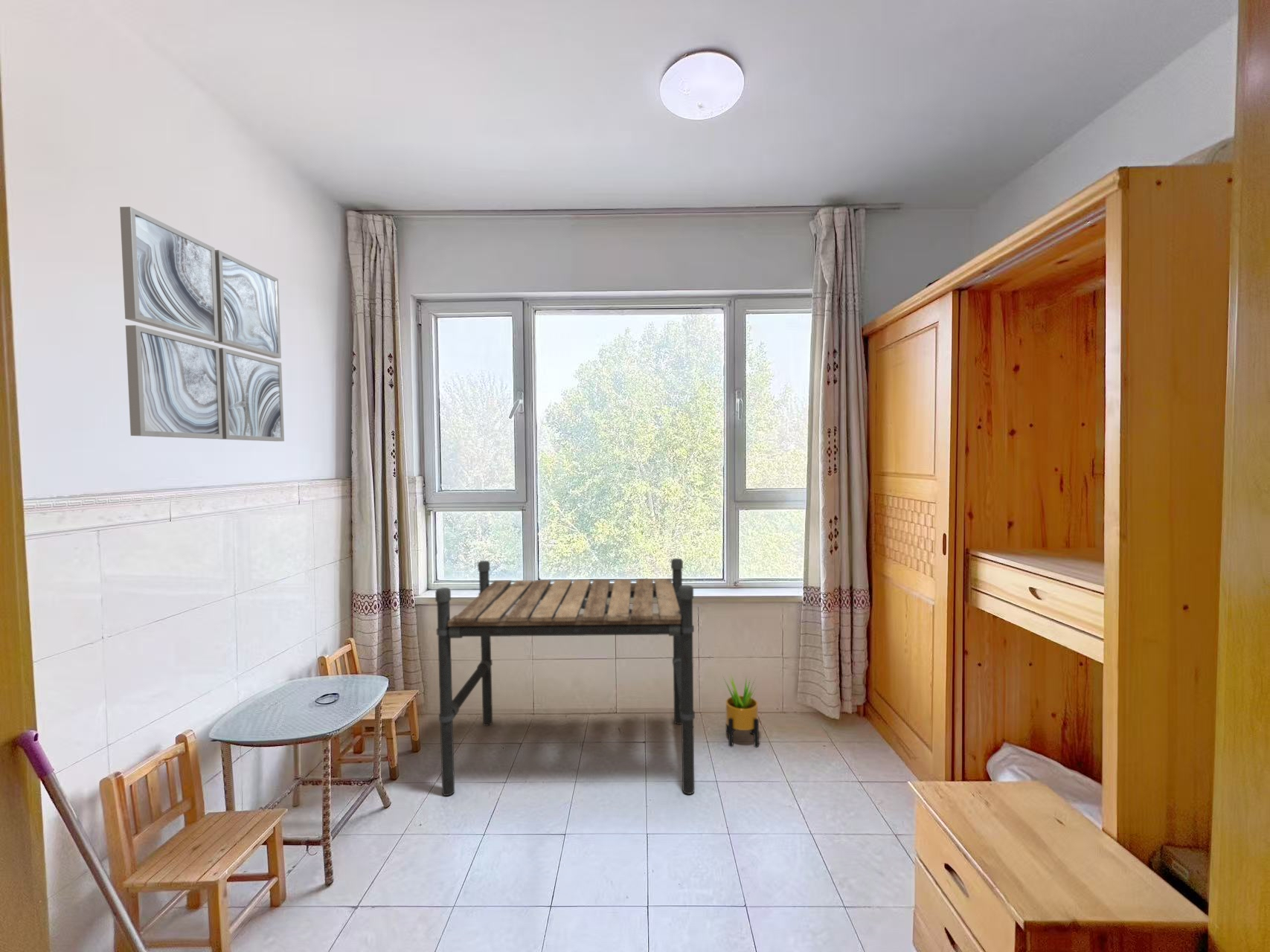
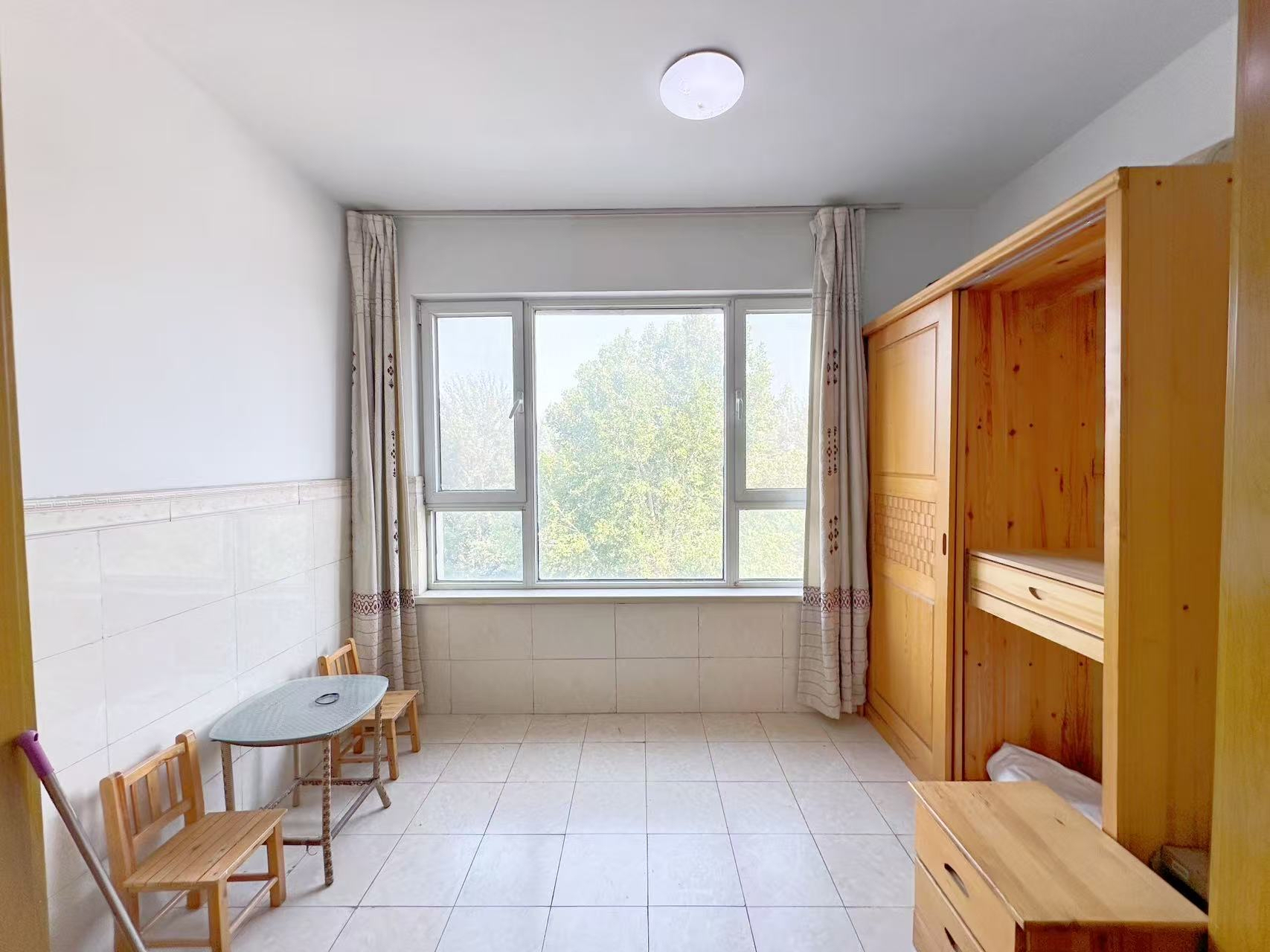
- wall art (216, 346)
- table (574, 635)
- potted plant (742, 707)
